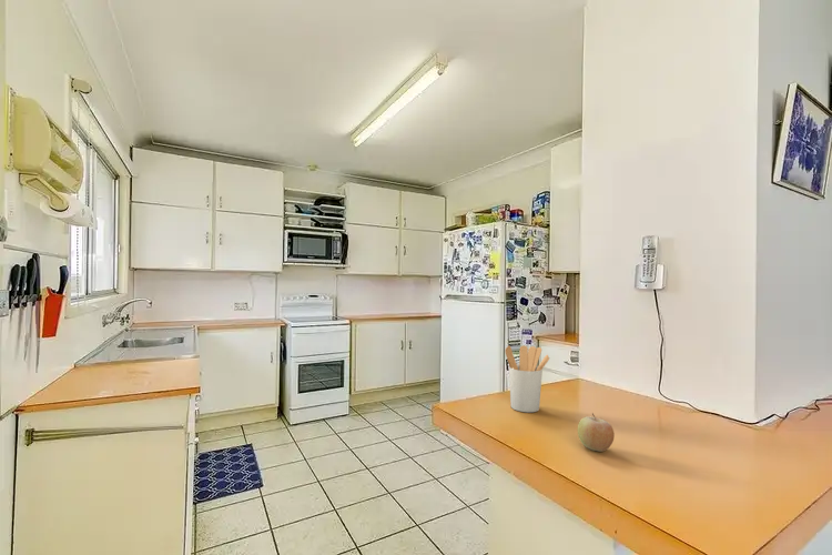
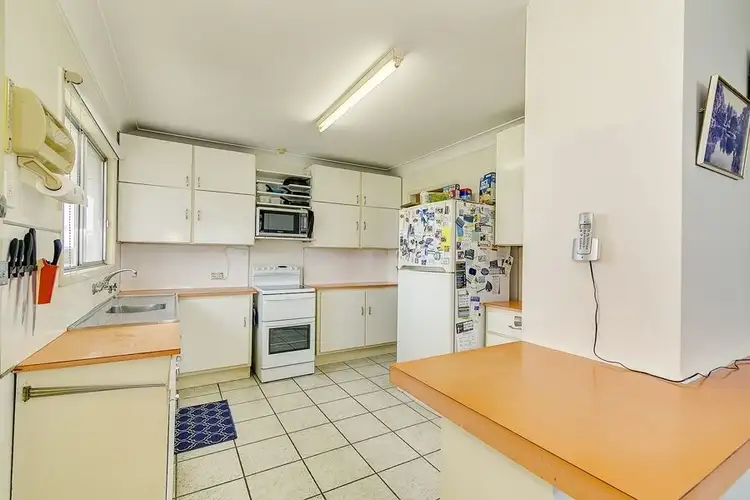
- fruit (595, 431)
- utensil holder (526, 375)
